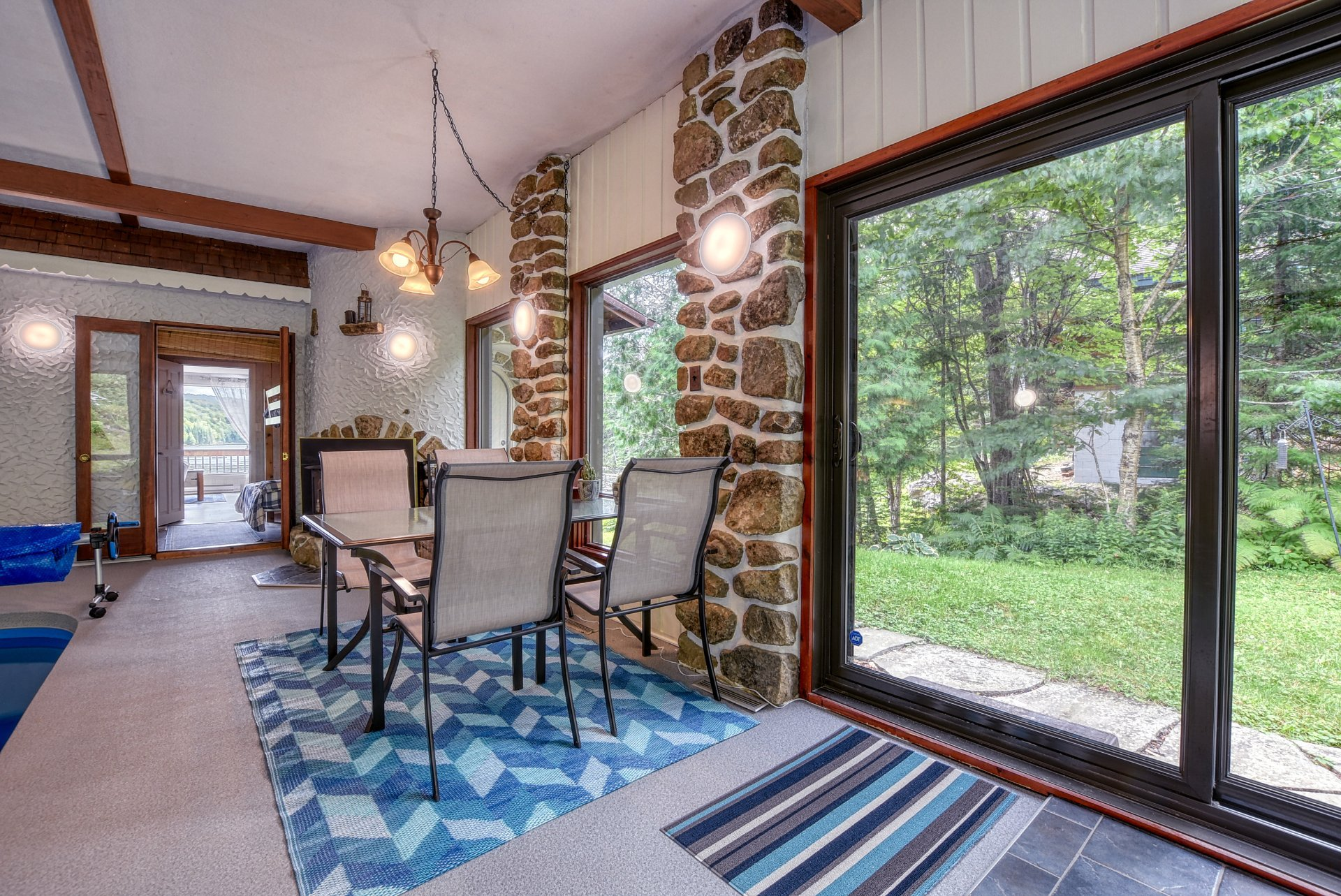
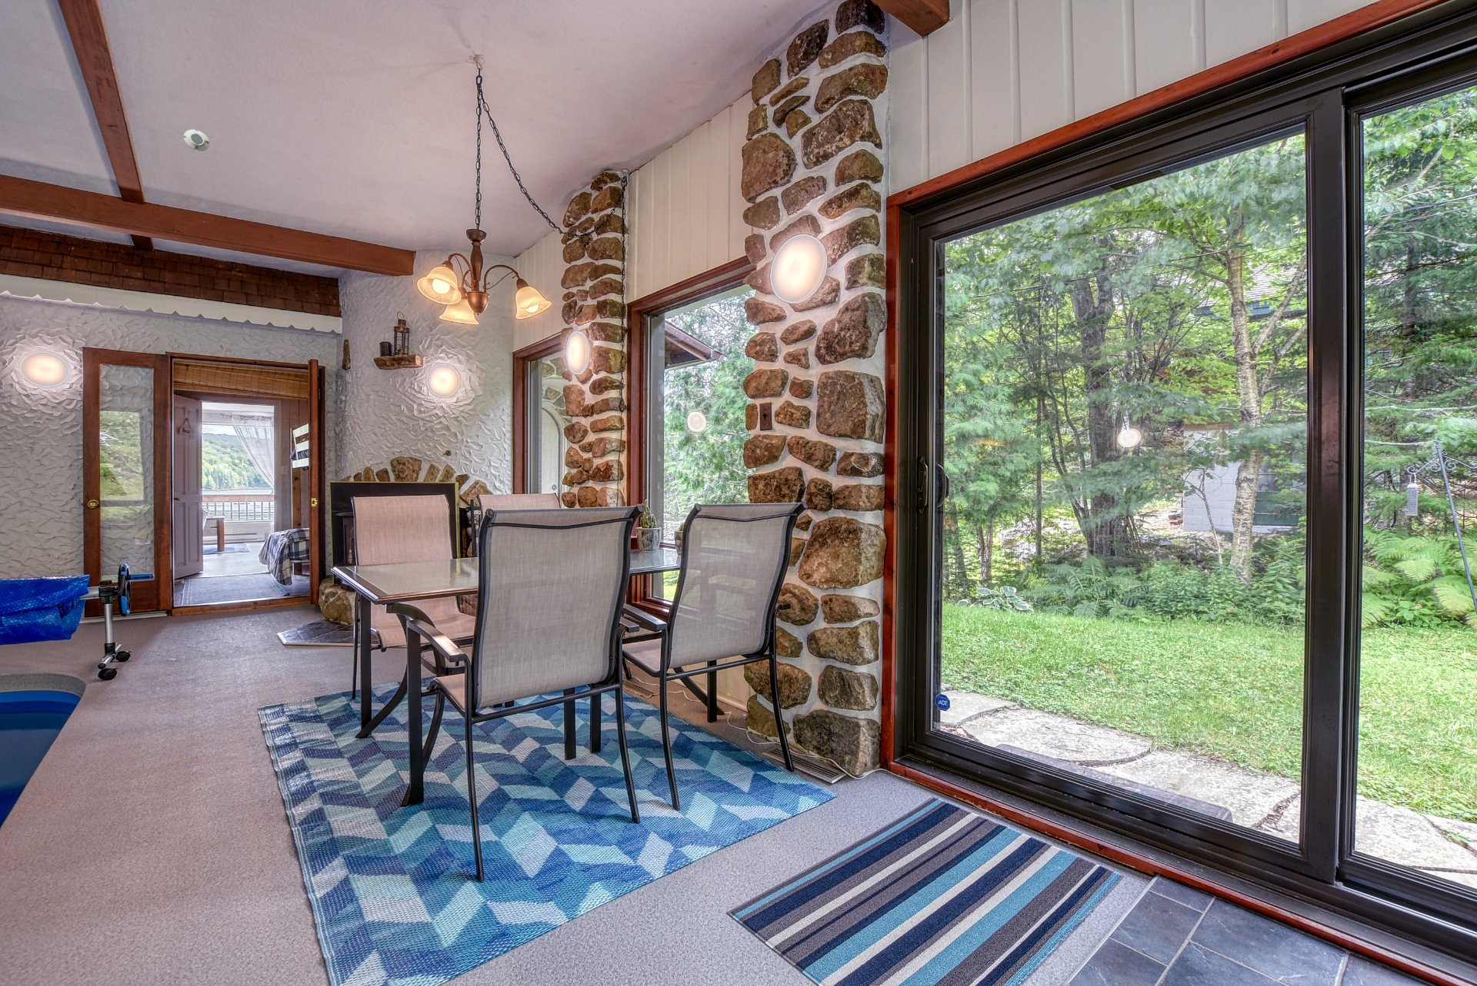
+ smoke detector (196, 139)
